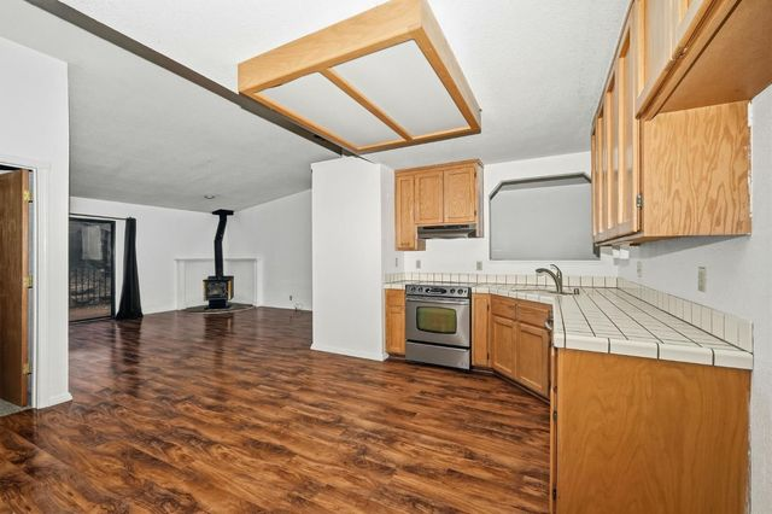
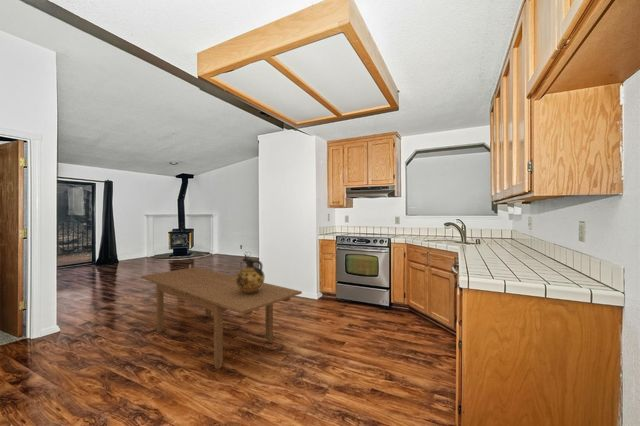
+ ceramic jug (250, 275)
+ dining table (212, 309)
